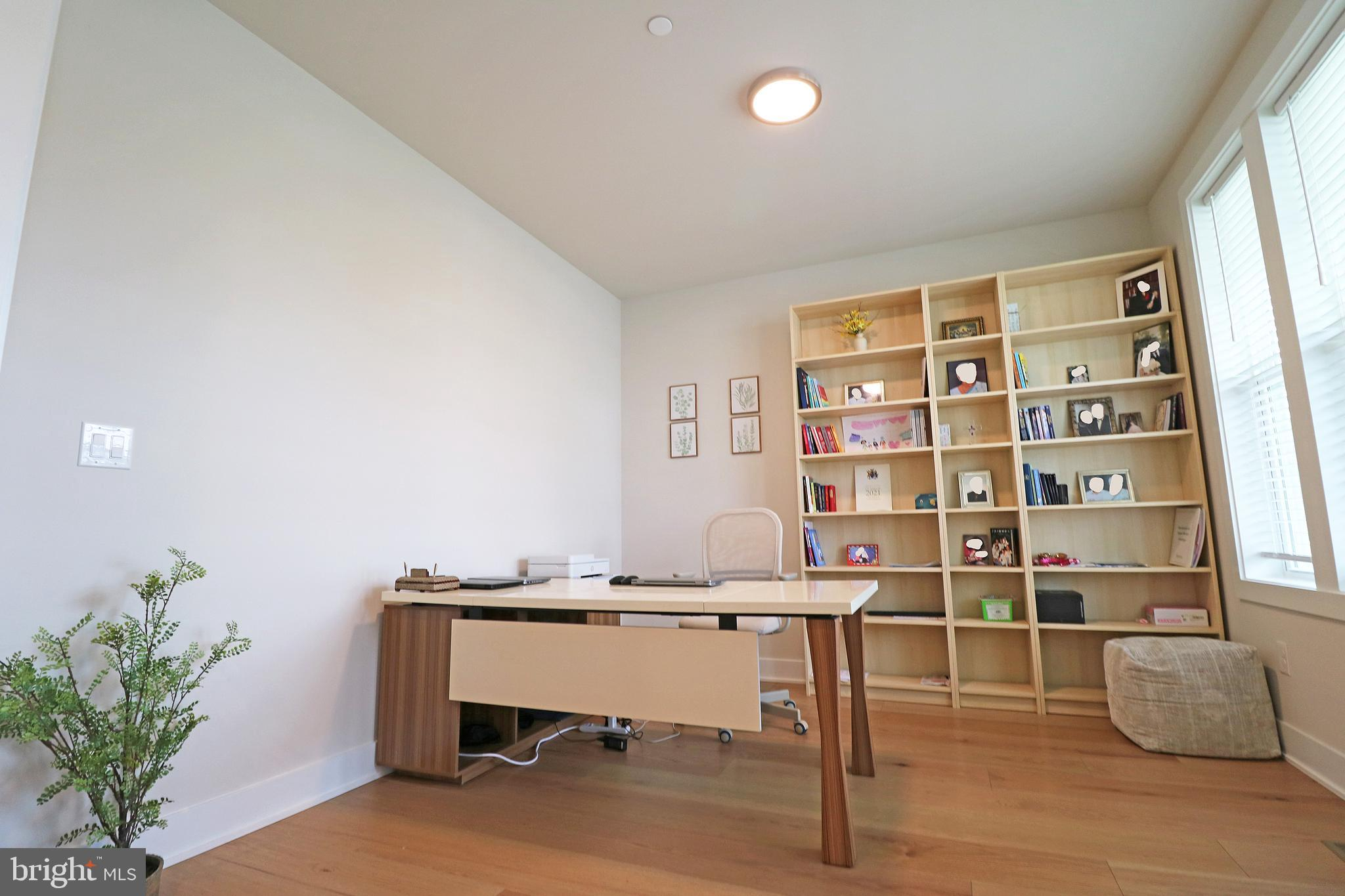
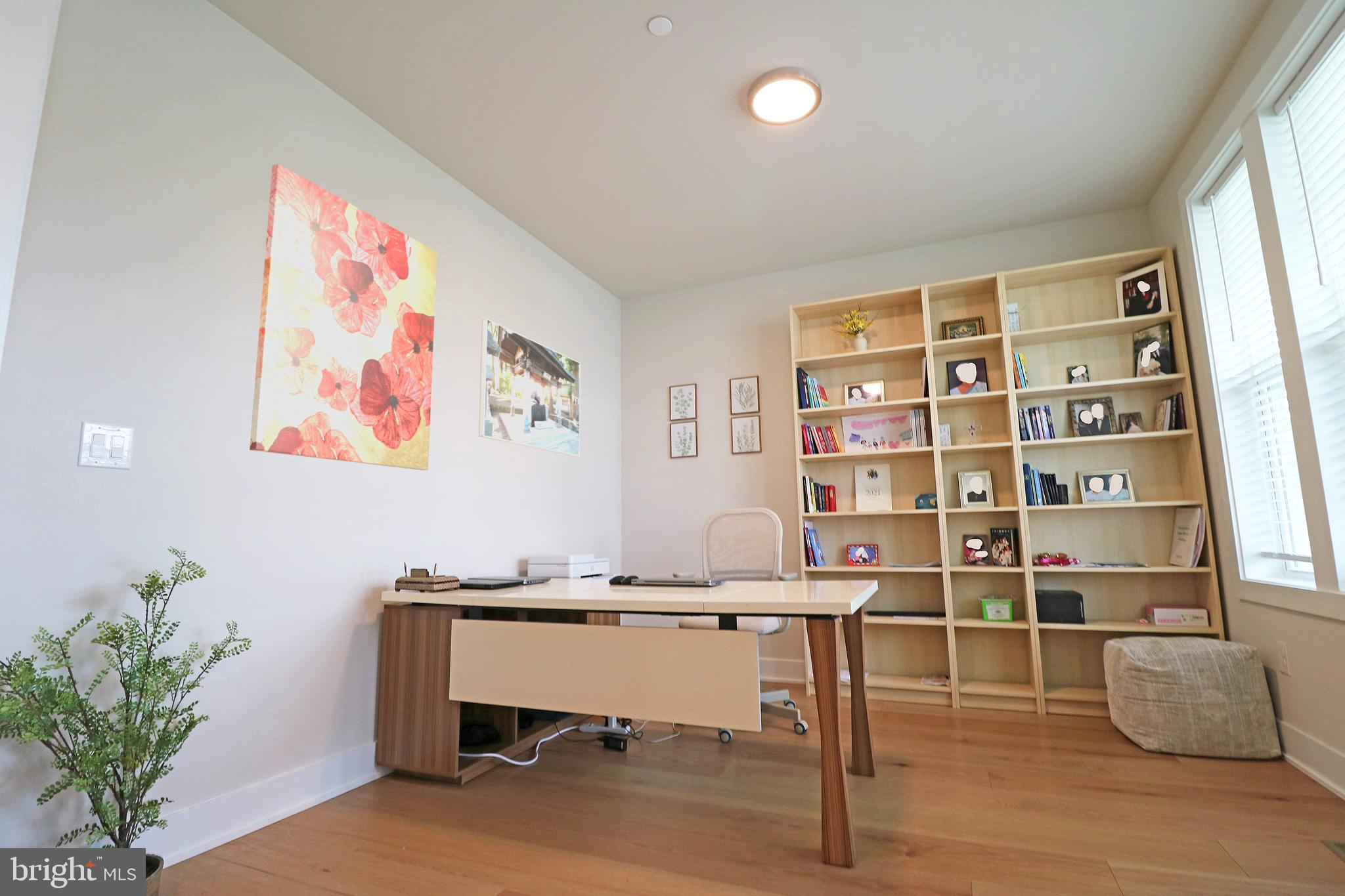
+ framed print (535, 395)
+ wall art (359, 334)
